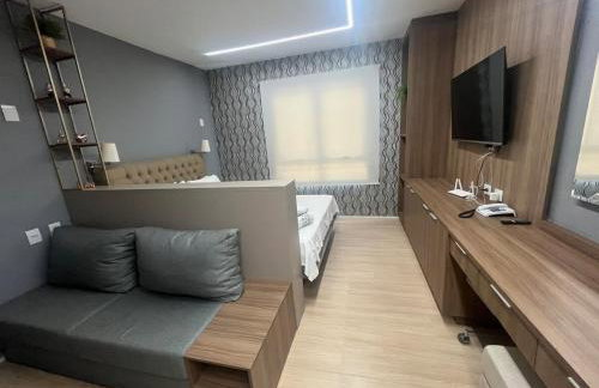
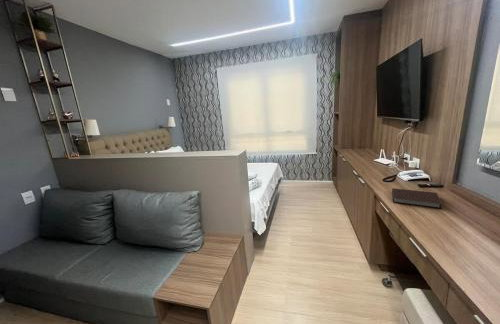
+ notebook (414, 197)
